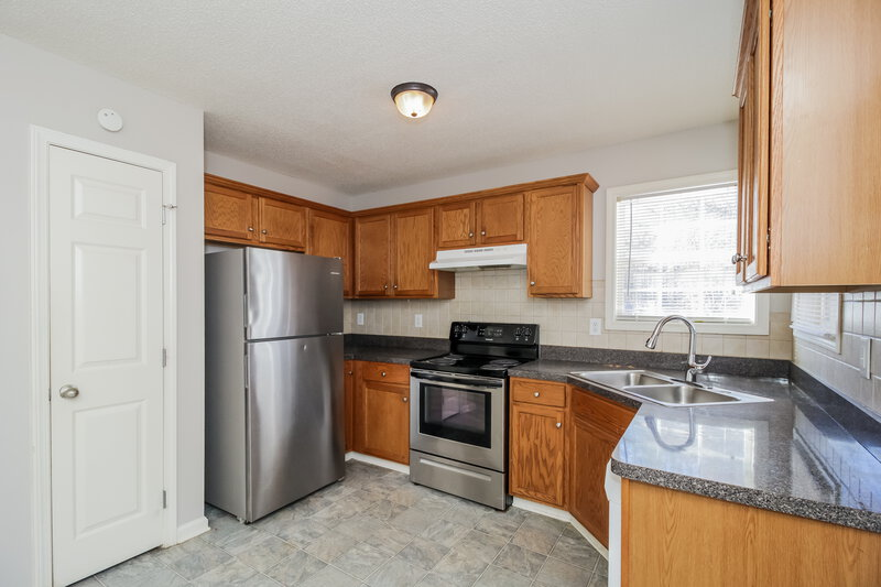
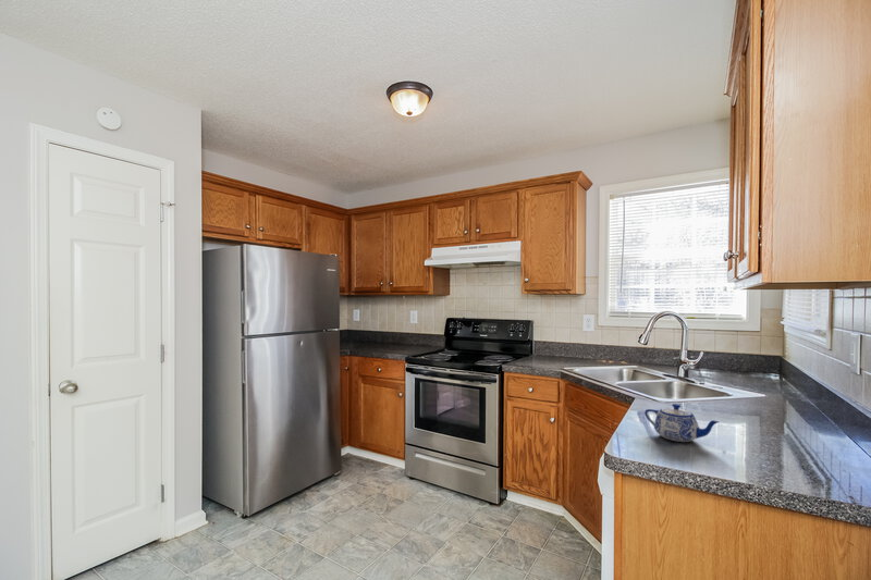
+ teapot (679, 421)
